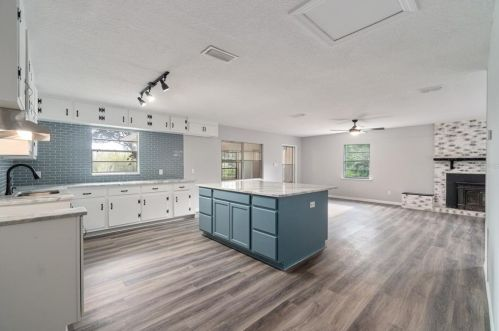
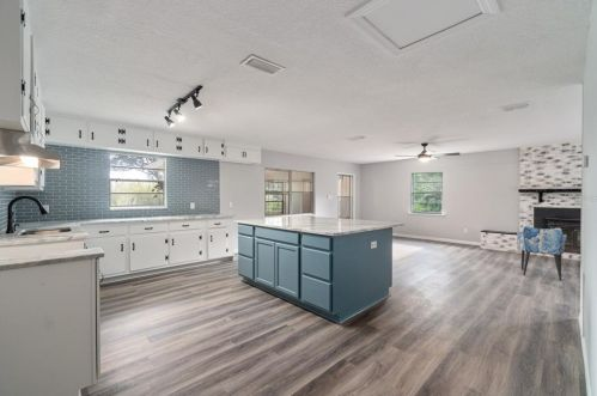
+ armchair (541, 250)
